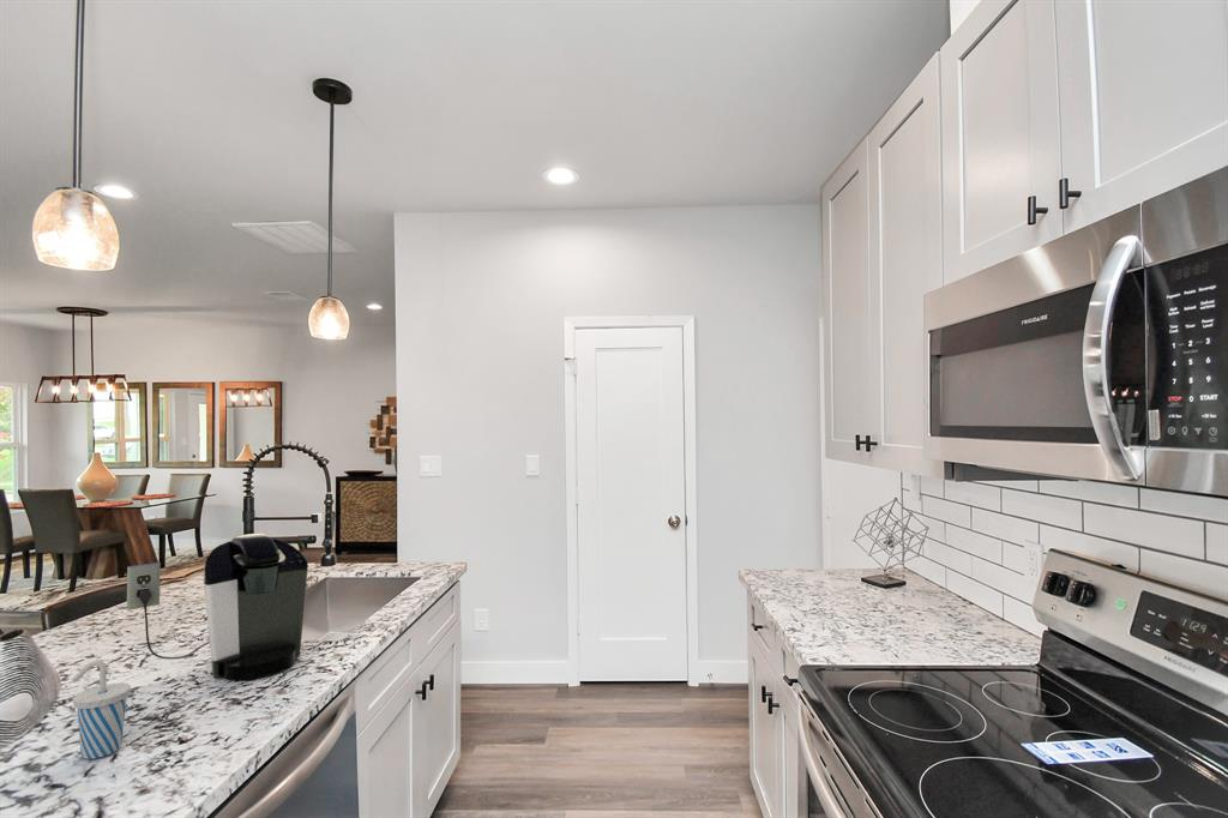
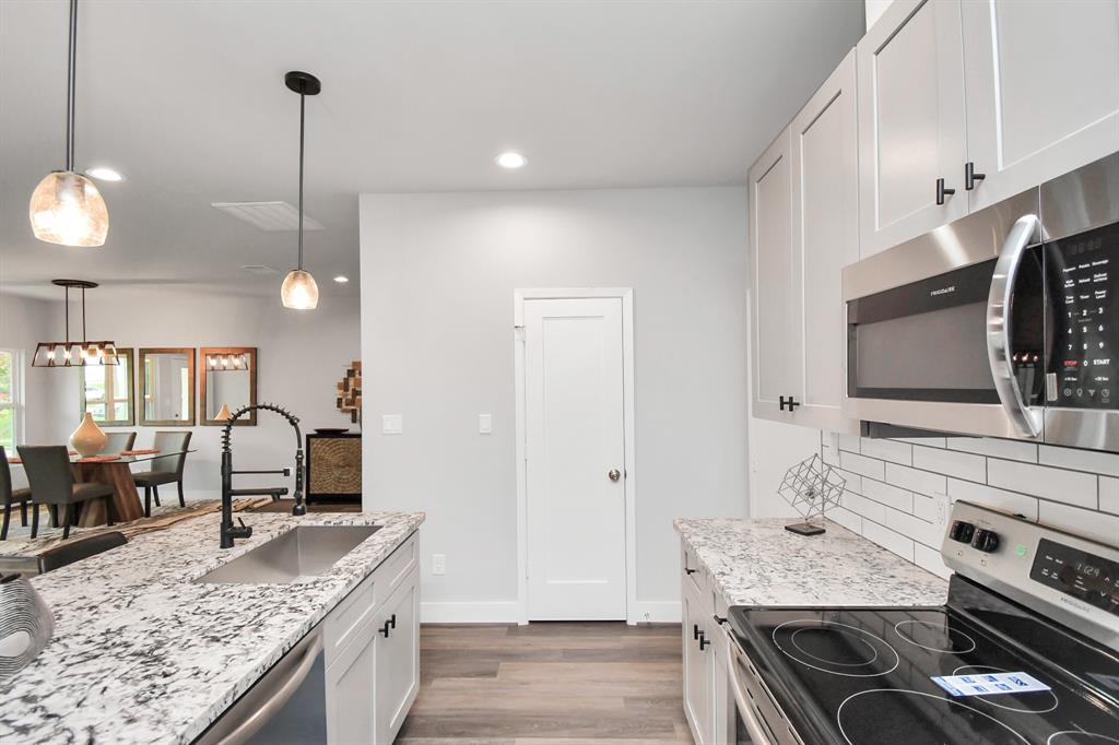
- cup (100, 705)
- coffee maker (225, 603)
